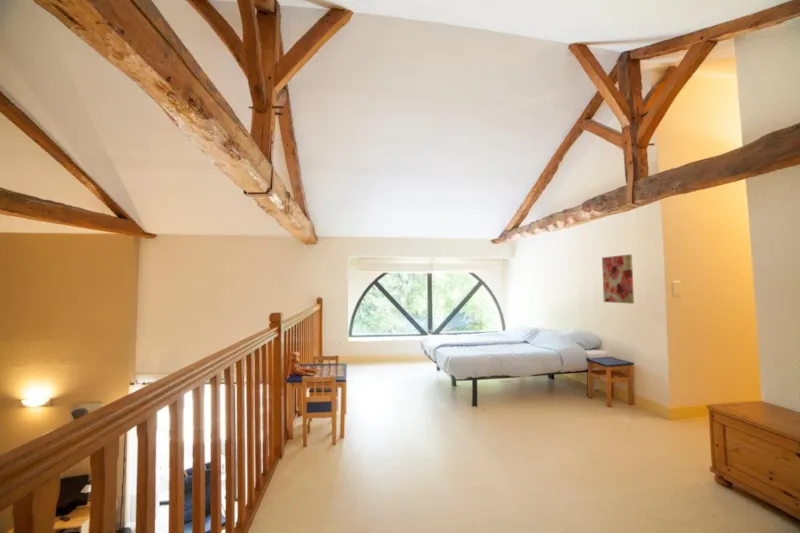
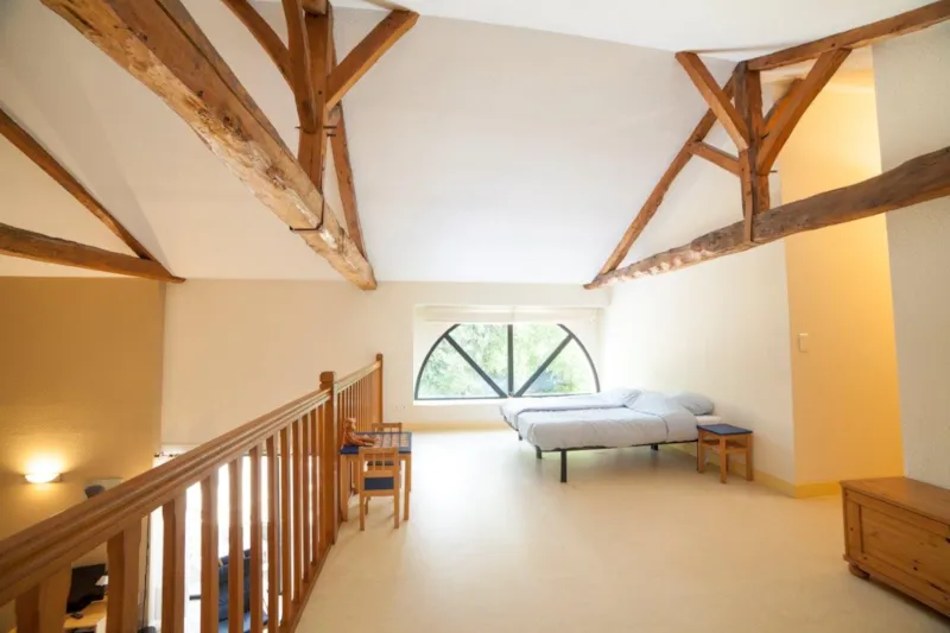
- wall art (617, 279)
